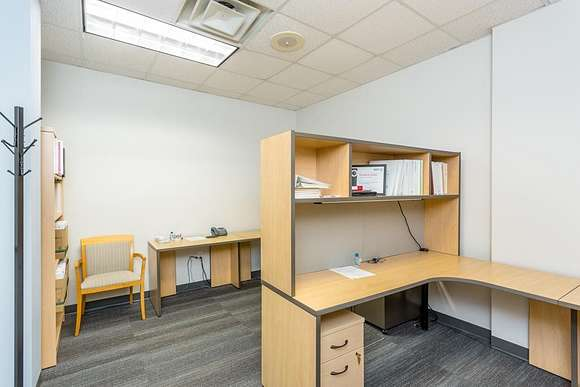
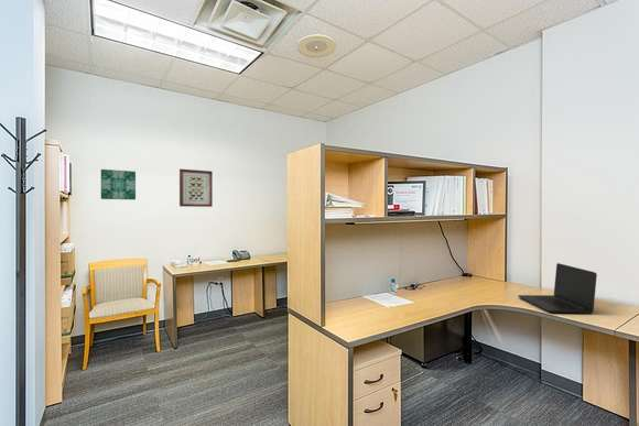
+ wall art (196, 188)
+ laptop (554, 285)
+ wall art (118, 185)
